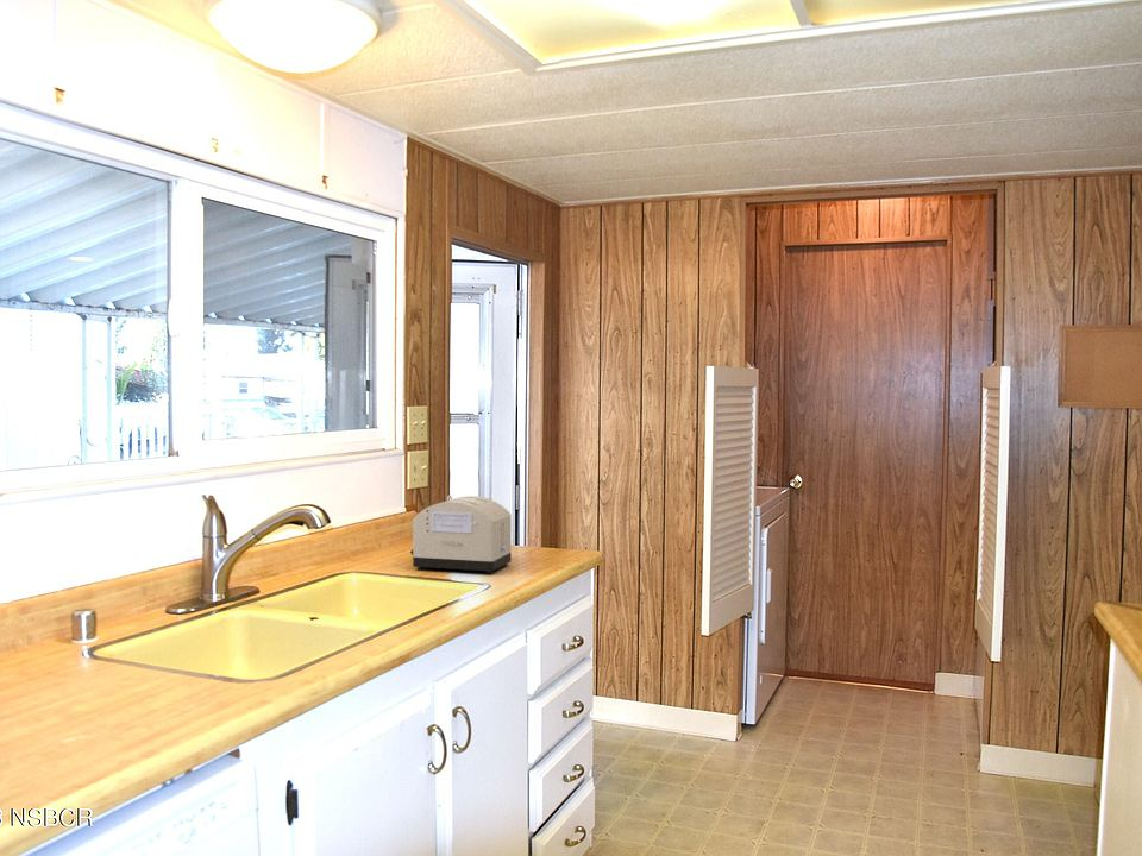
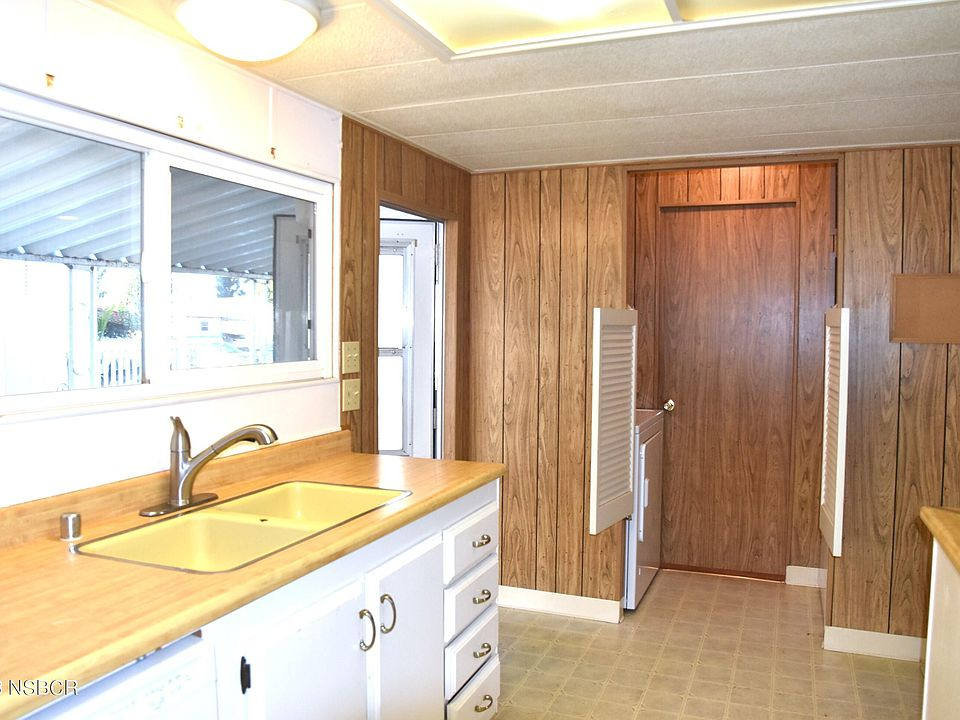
- toaster (469, 529)
